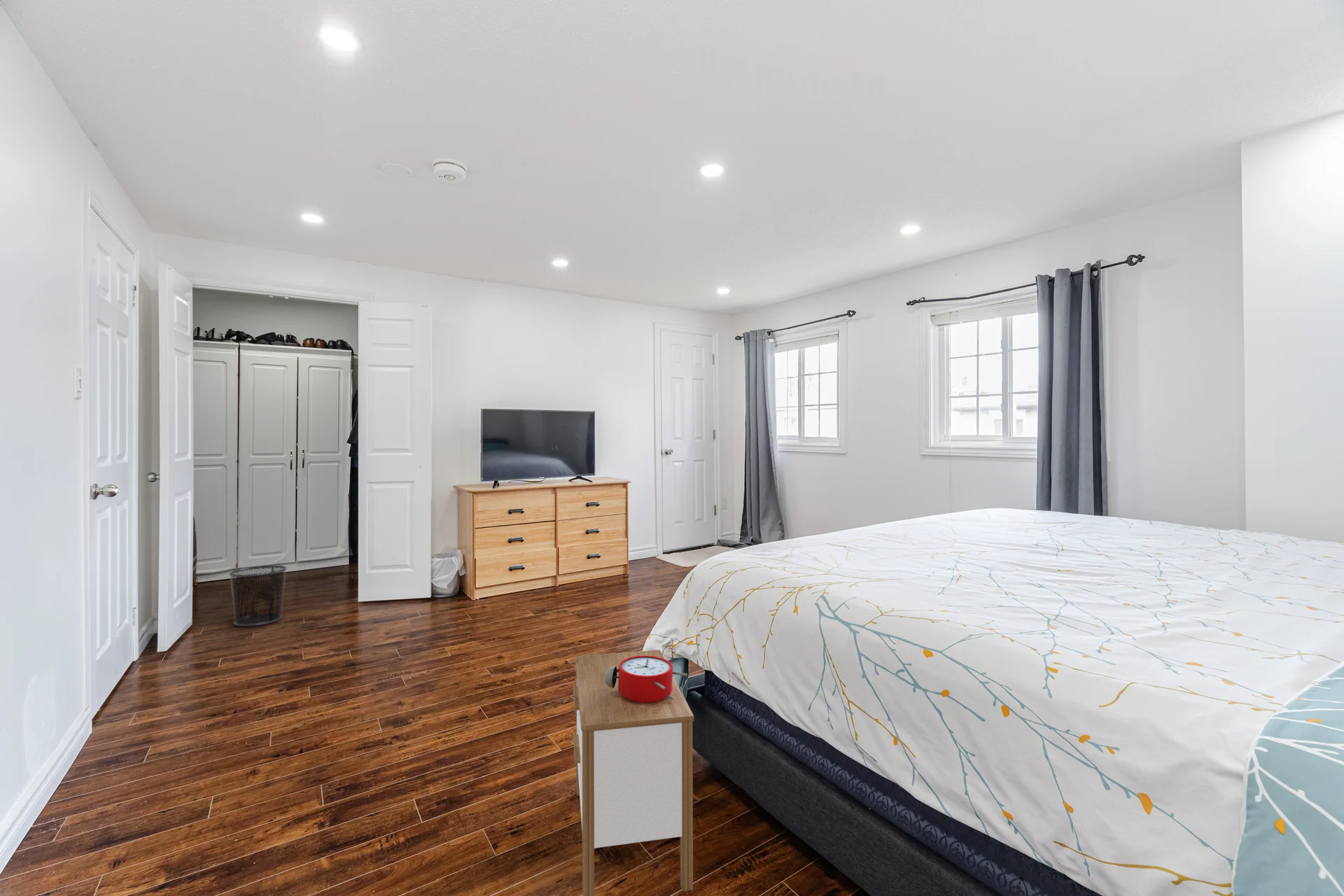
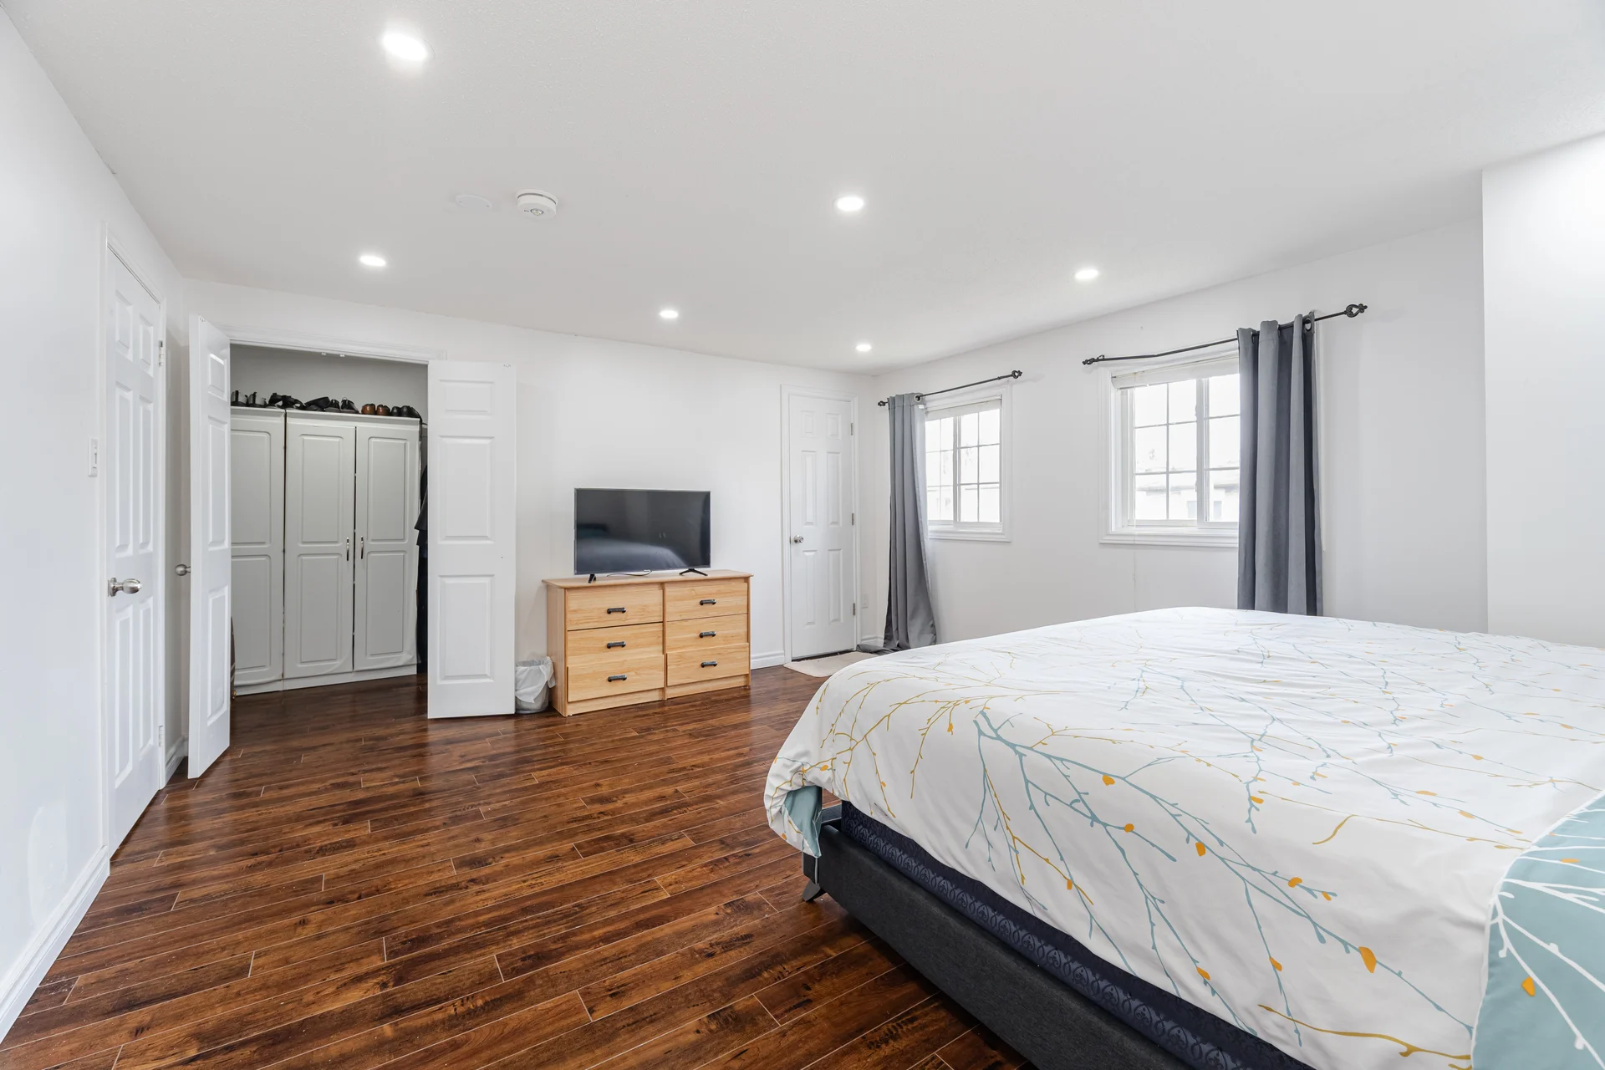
- trash can (258, 594)
- alarm clock (645, 678)
- nightstand (625, 758)
